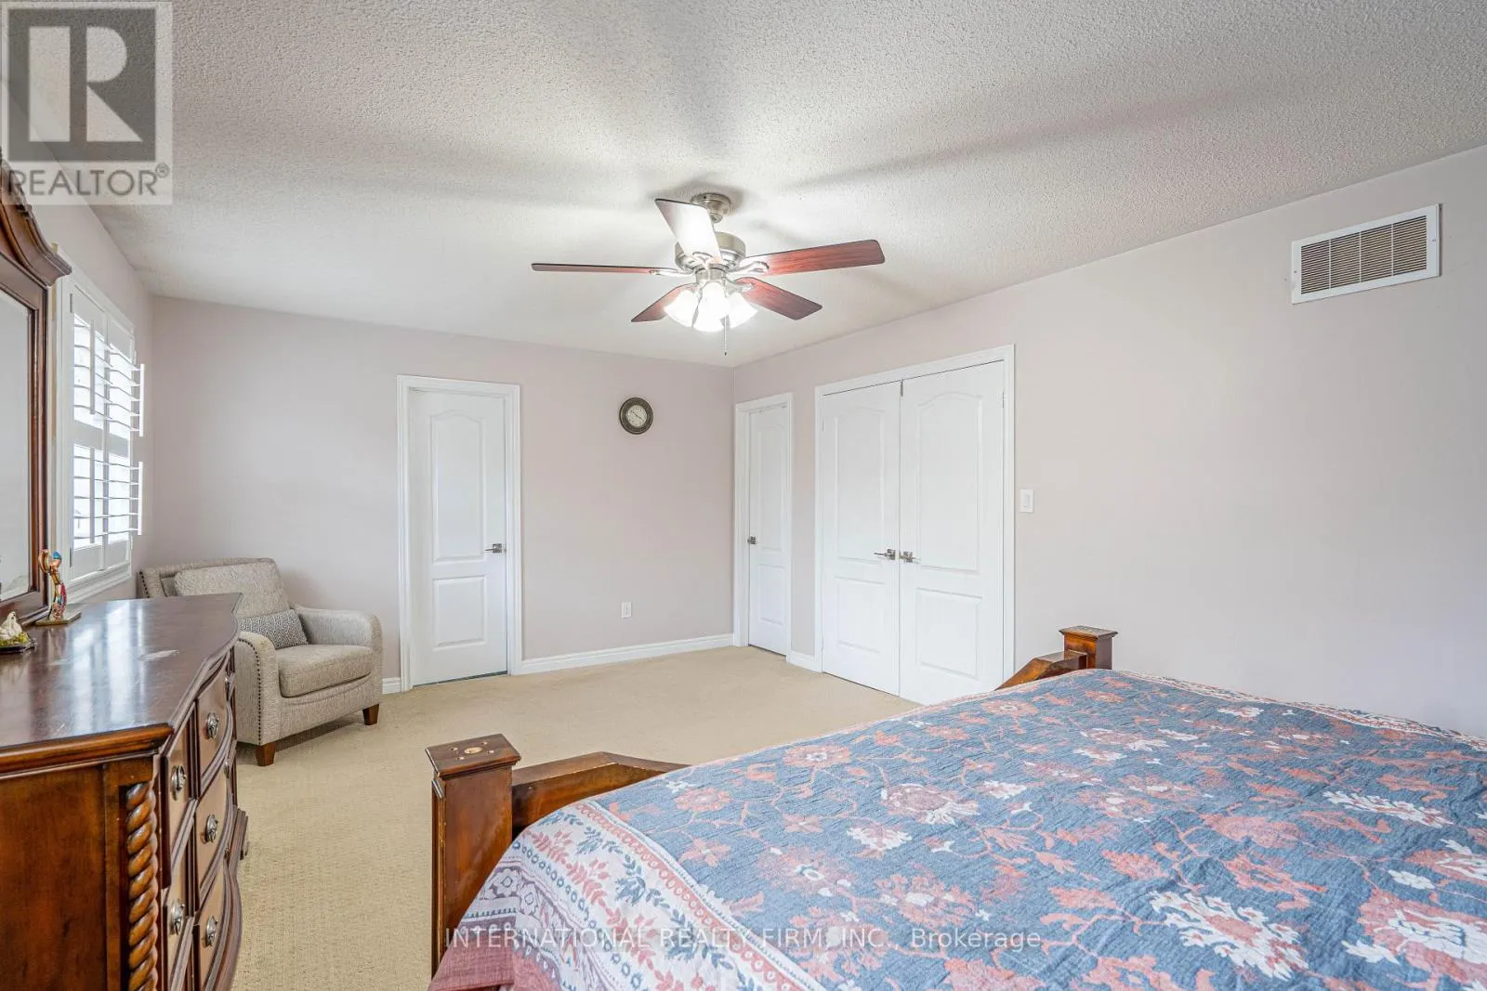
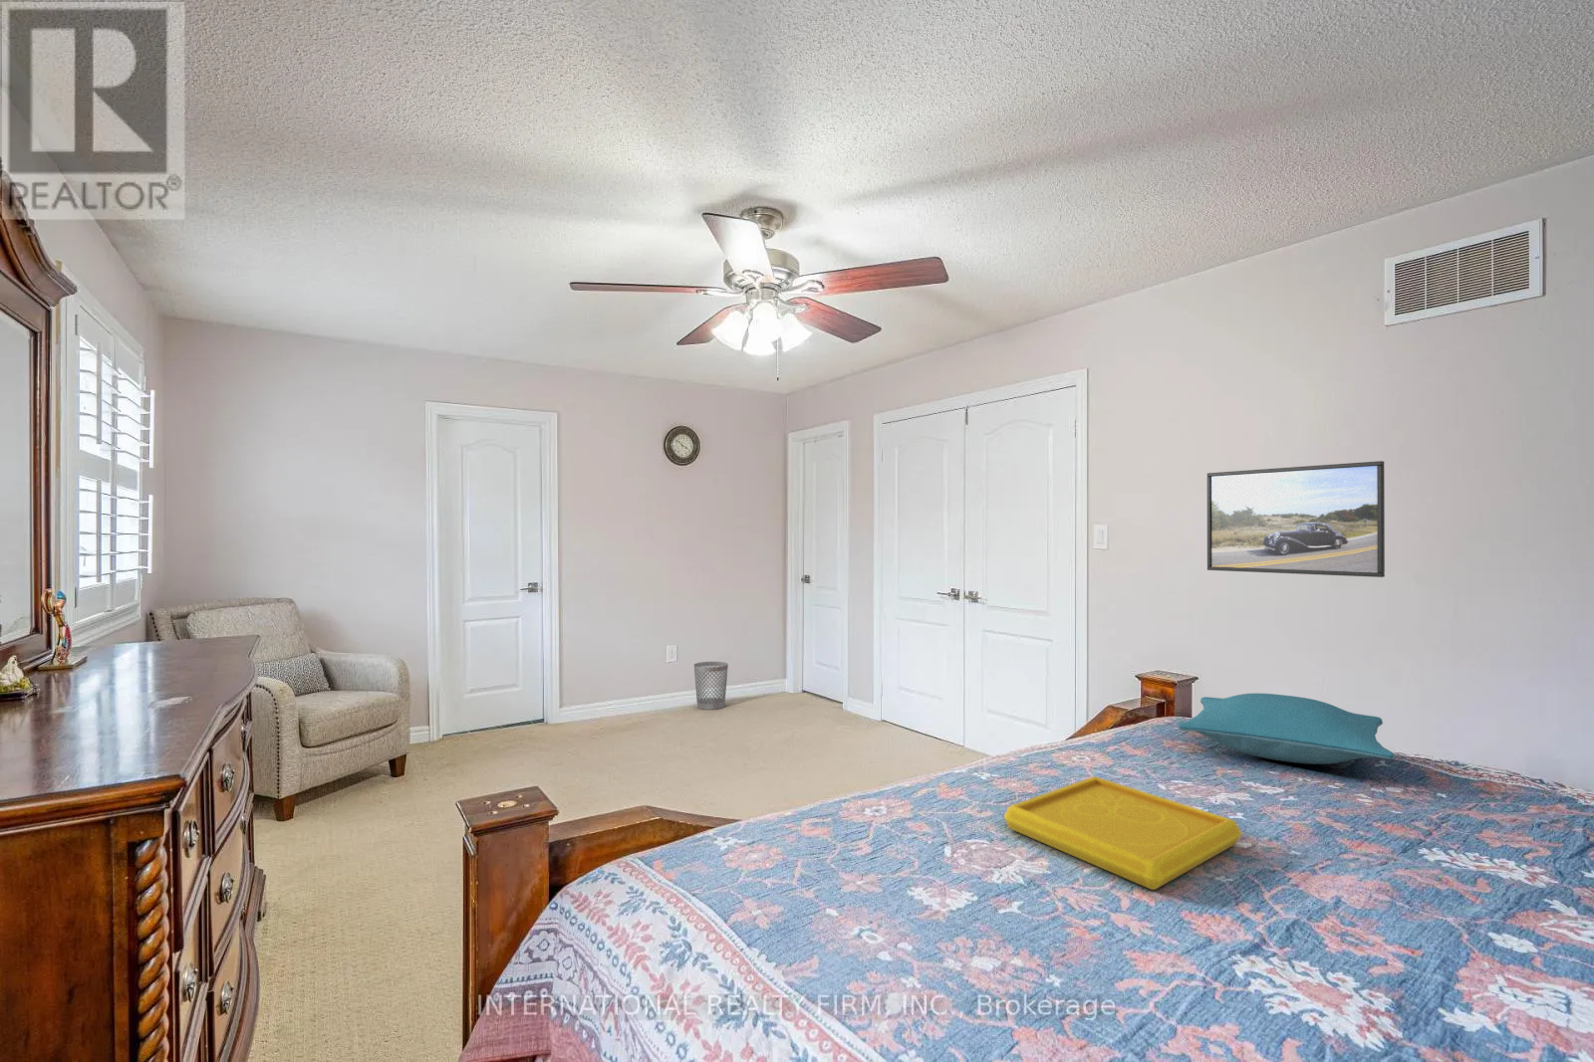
+ pillow (1282, 725)
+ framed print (1287, 519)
+ wastebasket (712, 685)
+ serving tray (1118, 824)
